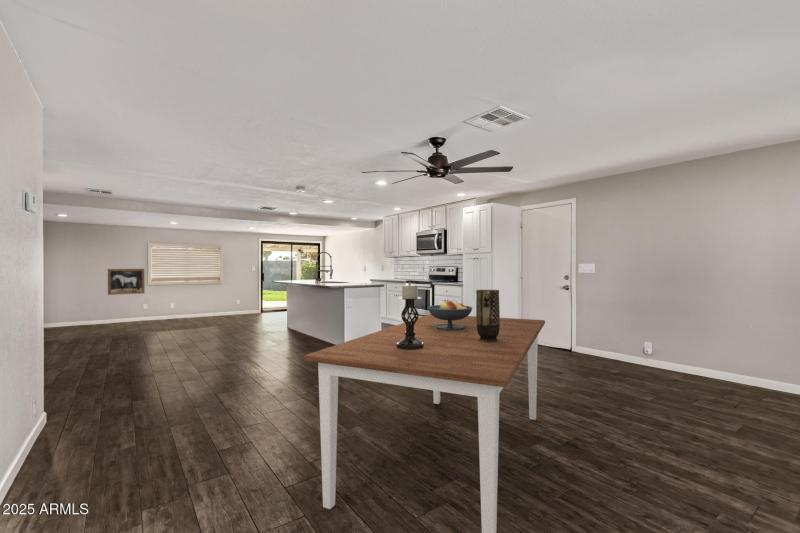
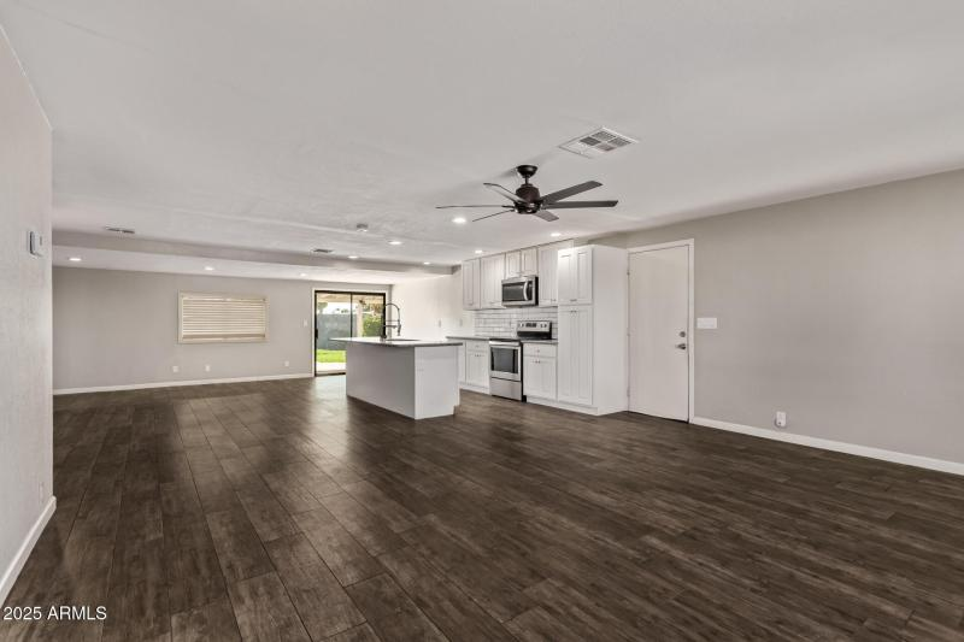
- candle holder (409, 314)
- dining table (453, 392)
- vase (488, 314)
- wall art (126, 281)
- fruit bowl (449, 313)
